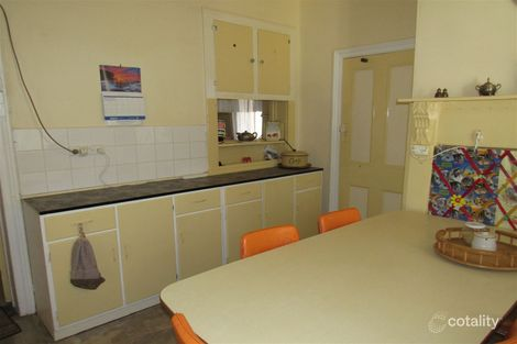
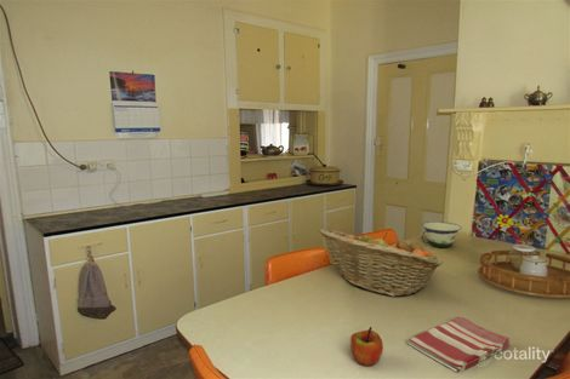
+ bowl (439, 235)
+ apple (366, 343)
+ dish towel (457, 340)
+ fruit basket (377, 254)
